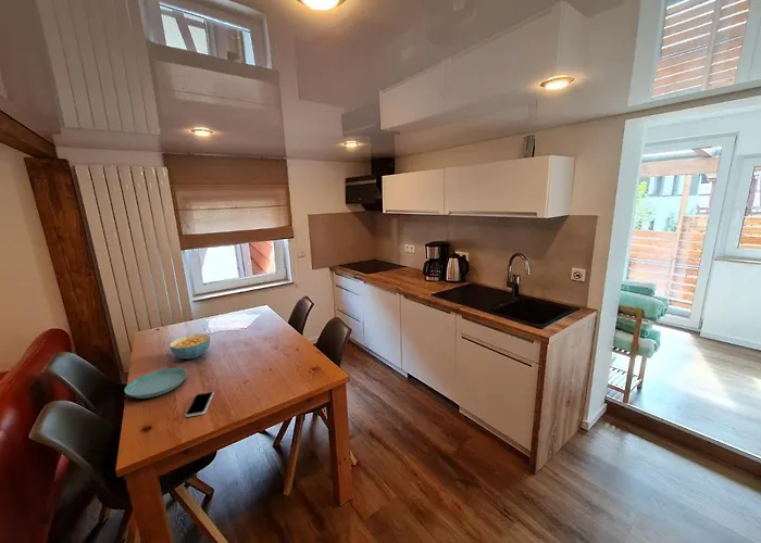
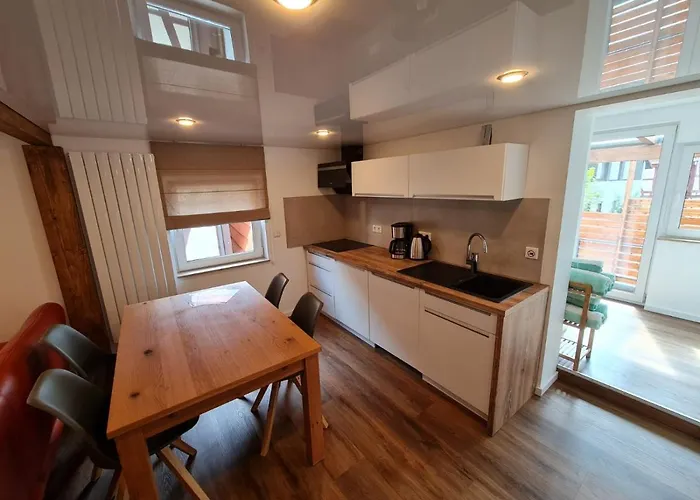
- cereal bowl (191, 349)
- smartphone (200, 403)
- saucer (157, 383)
